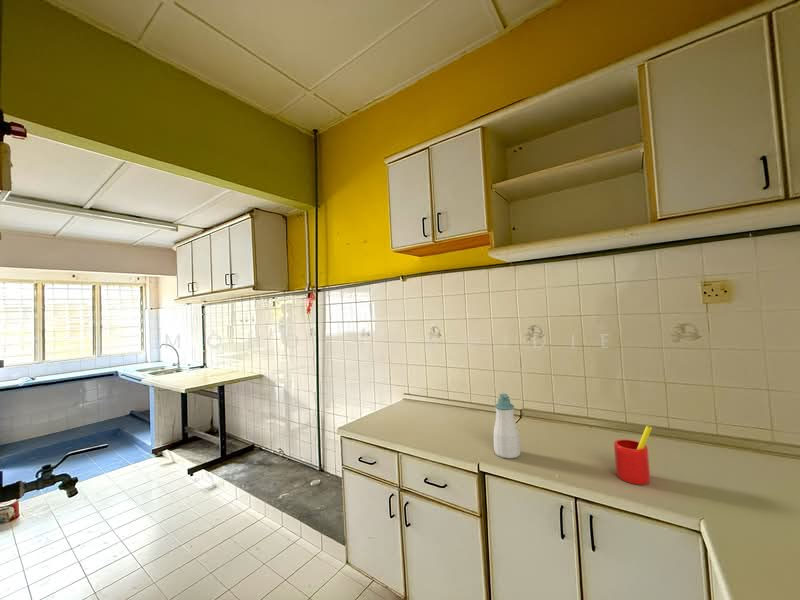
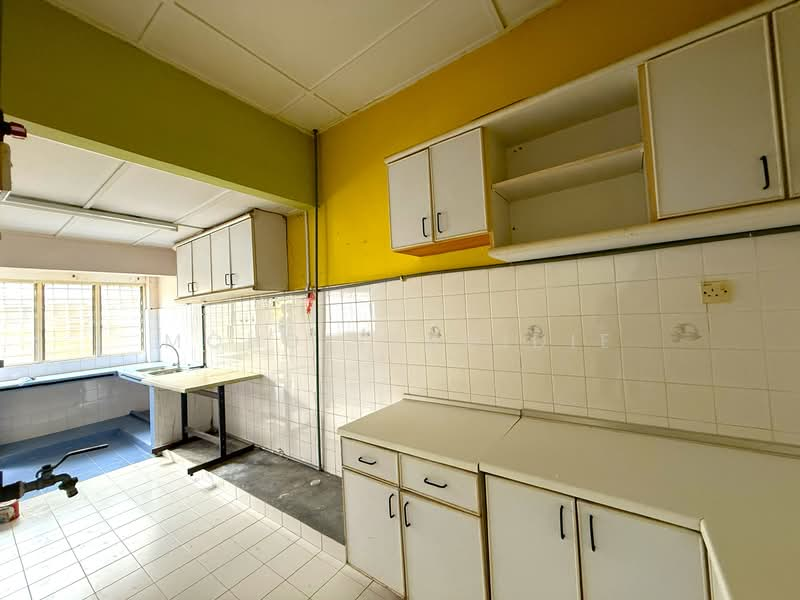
- straw (634, 450)
- soap bottle (505, 424)
